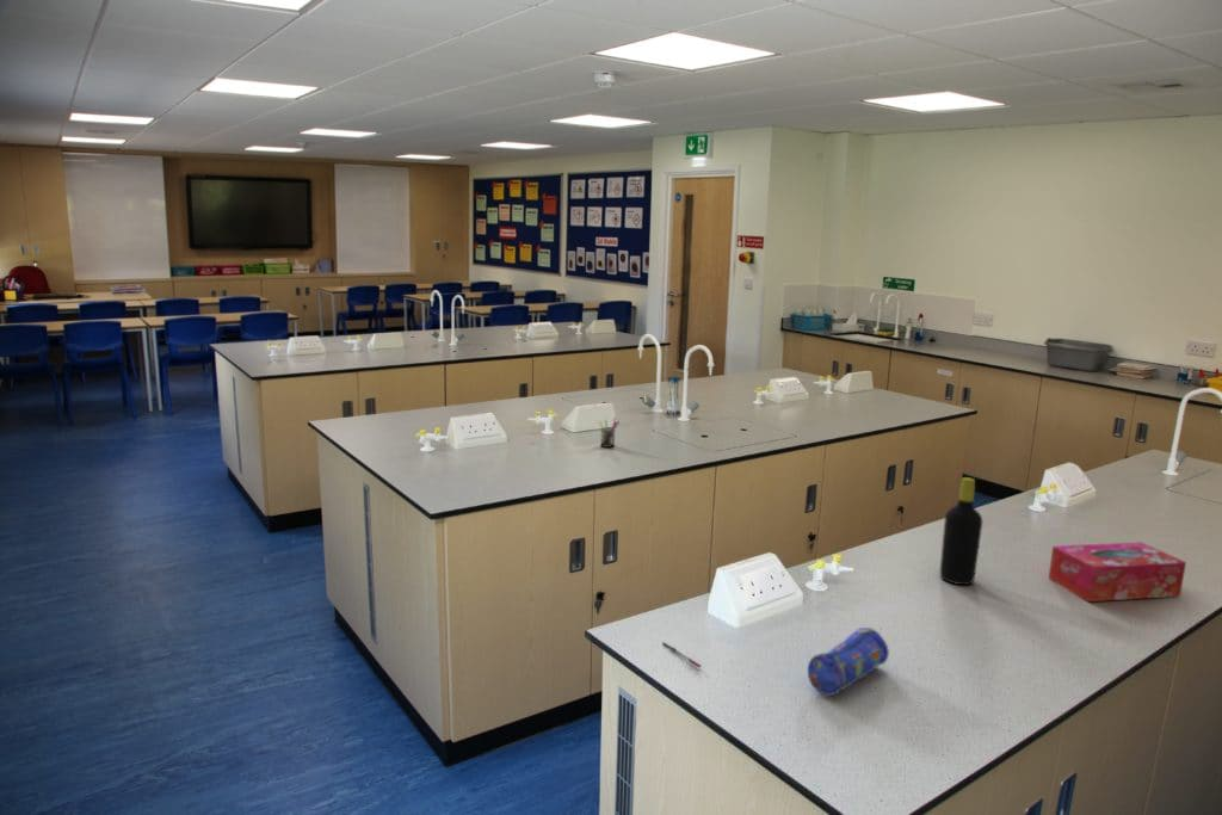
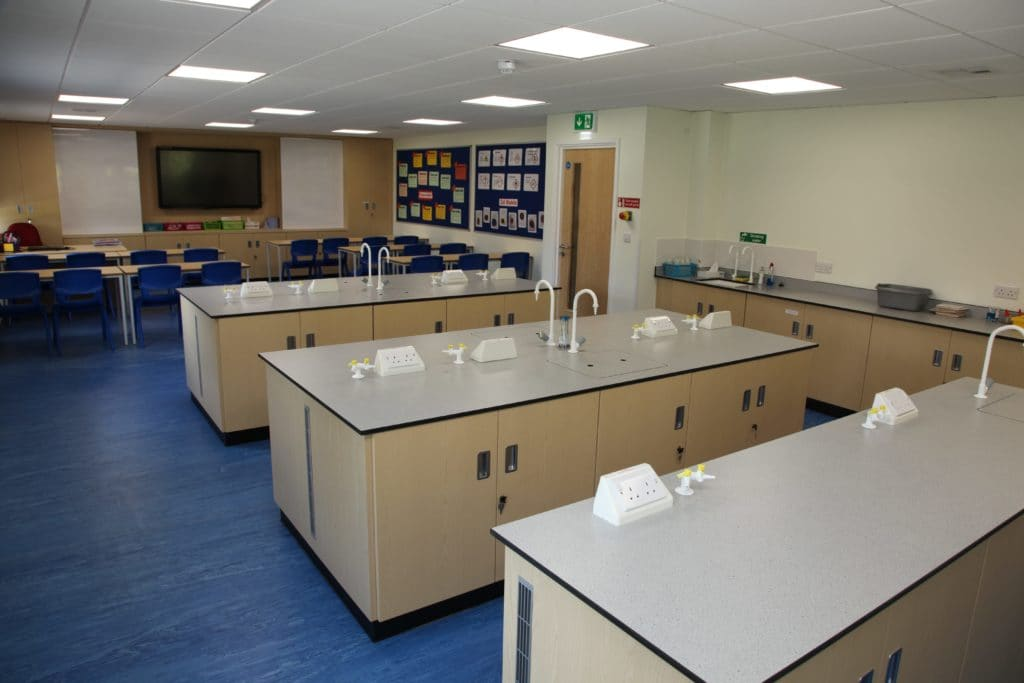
- tissue box (1115, 570)
- pen holder (607, 431)
- pencil case (850, 657)
- pen (680, 654)
- bottle (962, 530)
